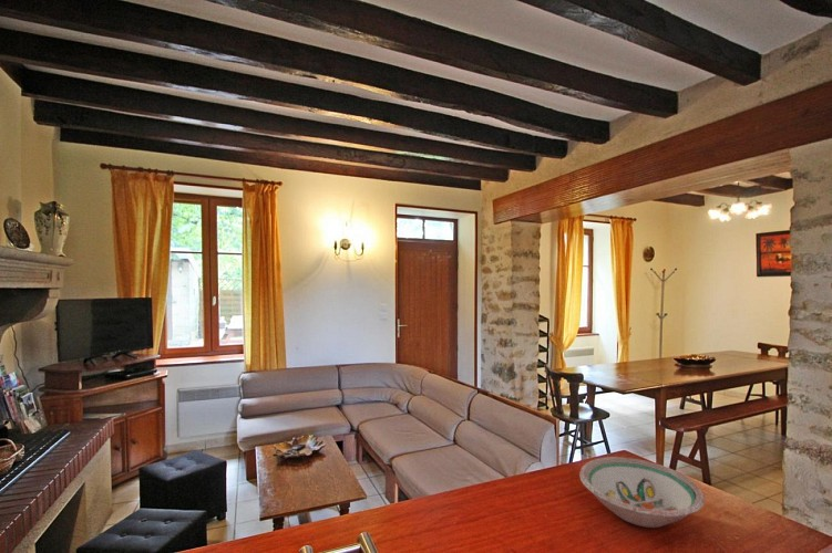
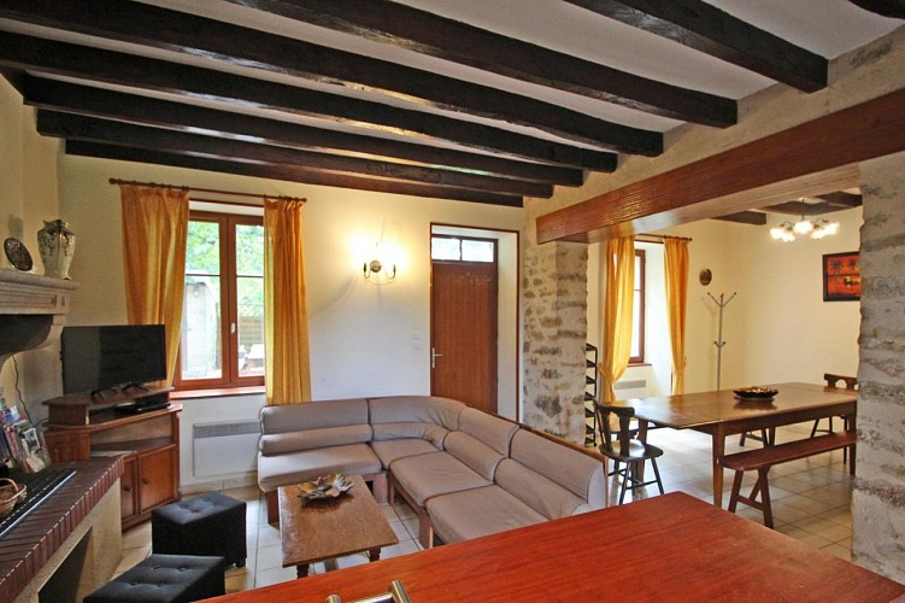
- bowl (638, 497)
